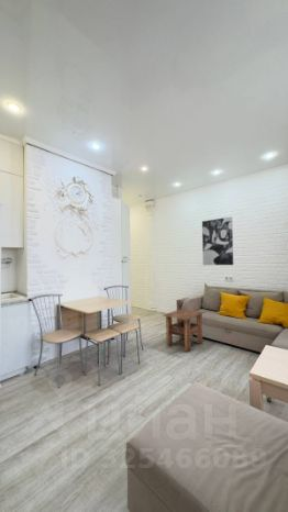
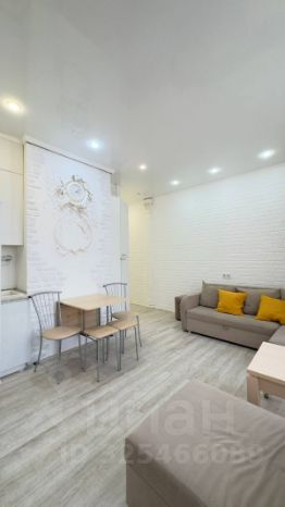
- wall art (217, 242)
- side table (184, 329)
